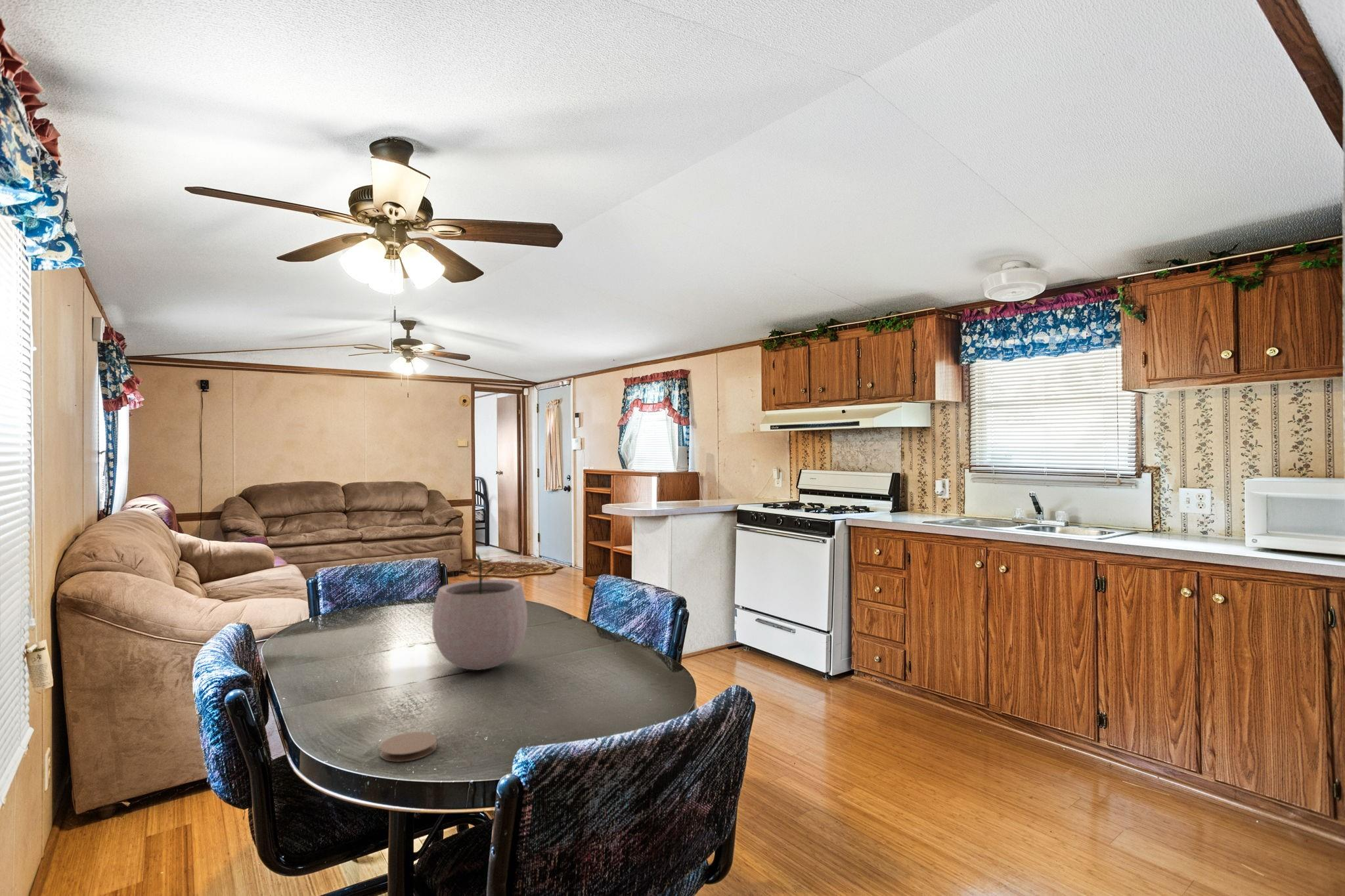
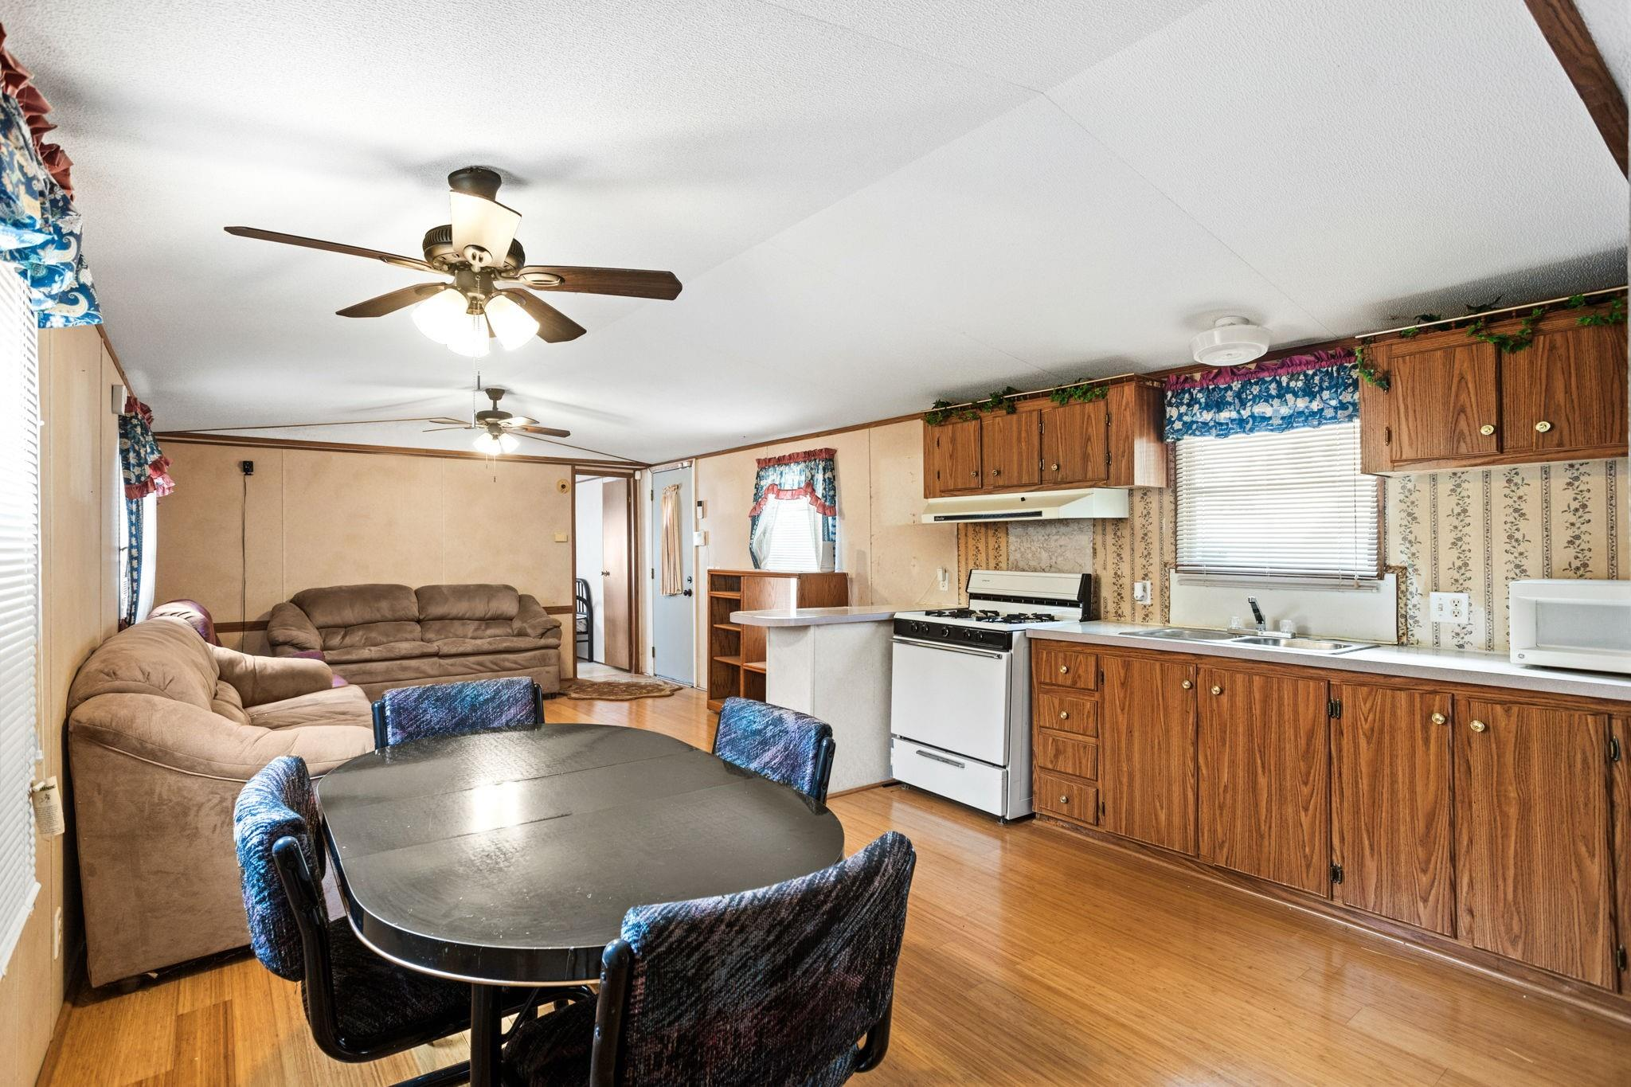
- coaster (408, 746)
- plant pot (481, 608)
